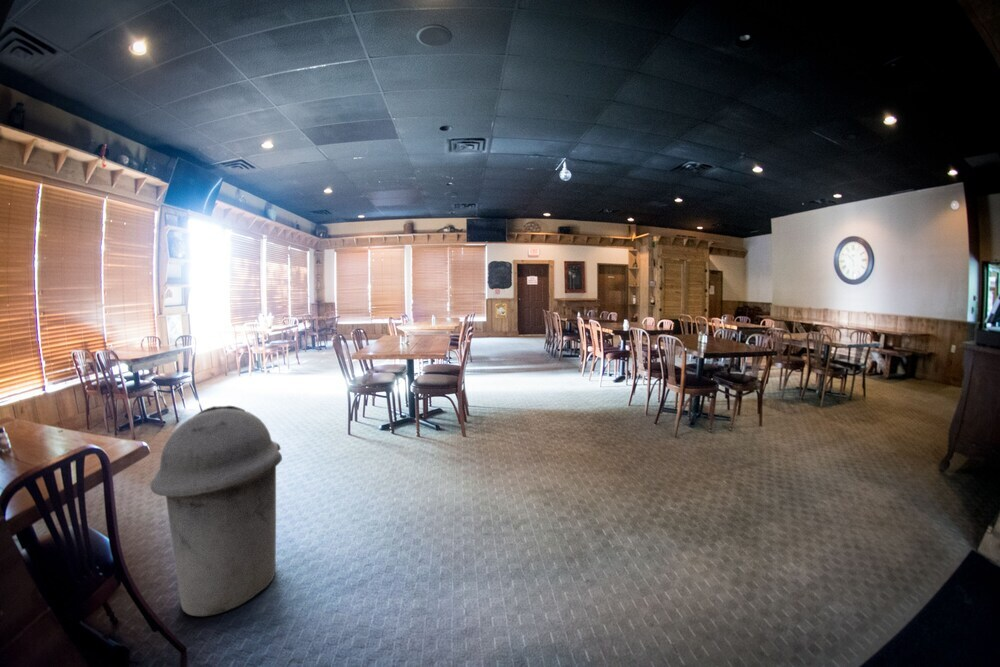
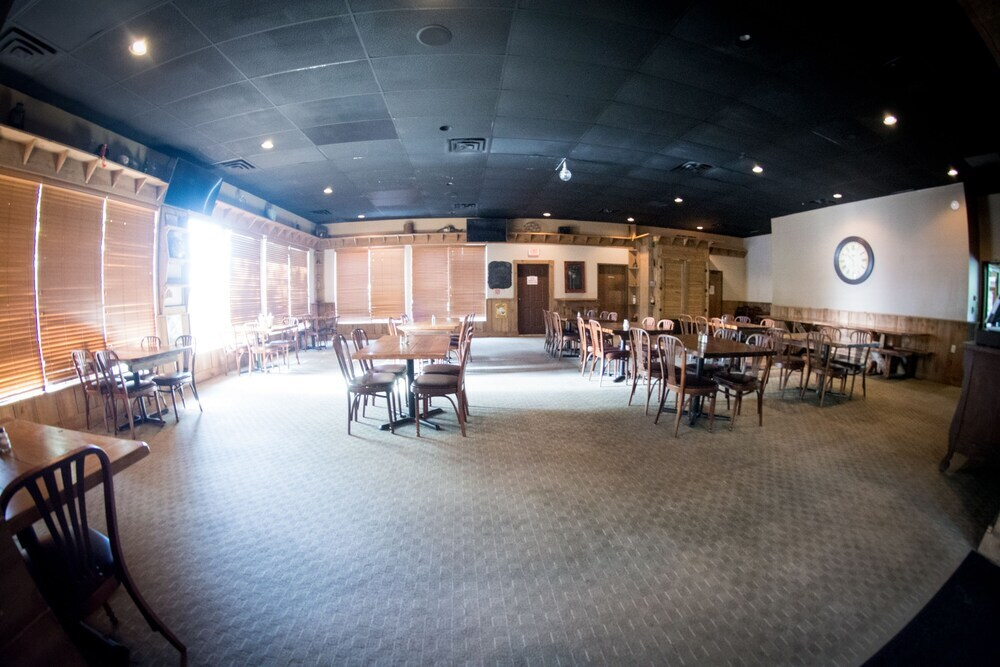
- trash can (224, 498)
